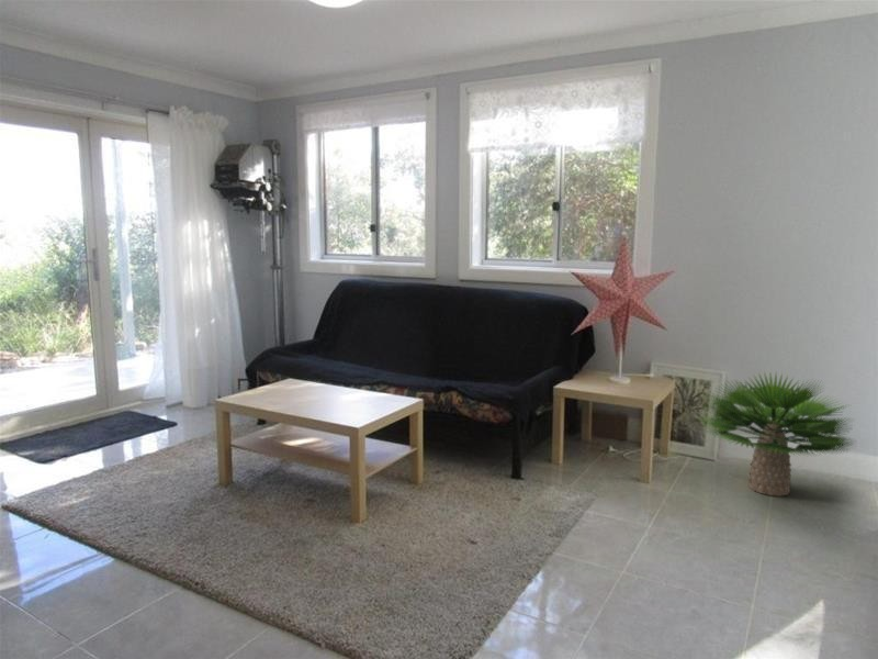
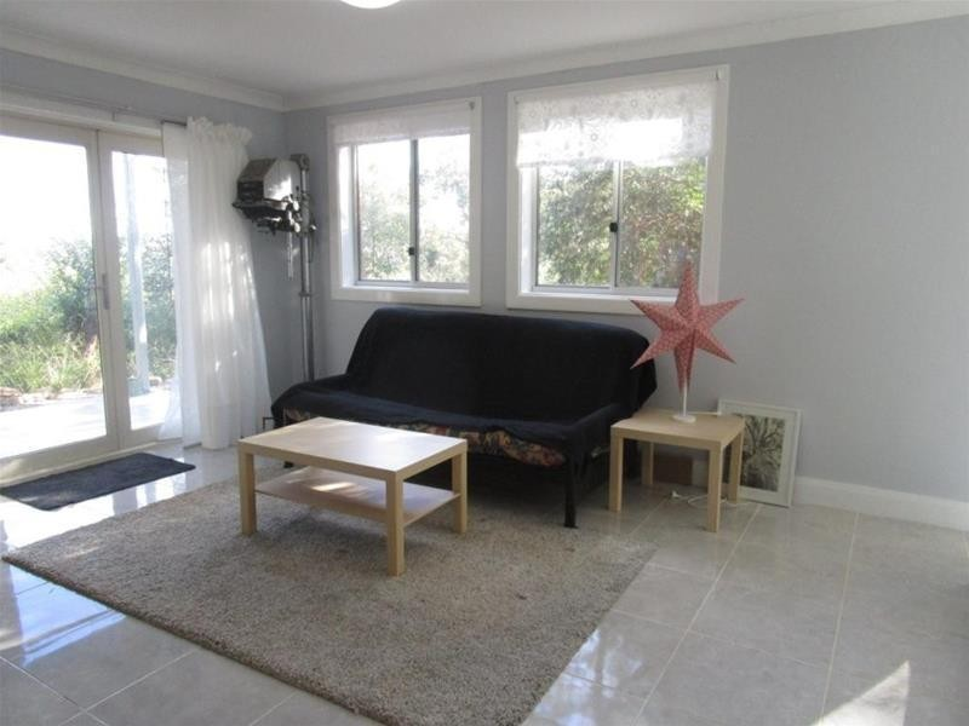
- potted plant (773, 429)
